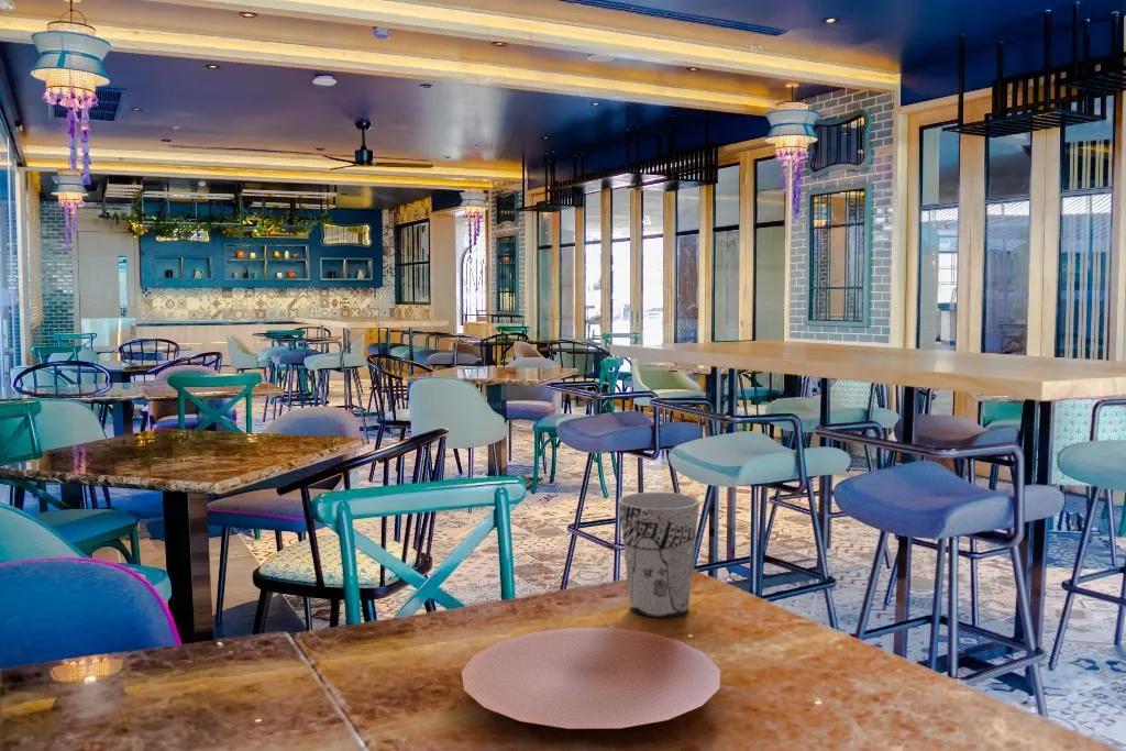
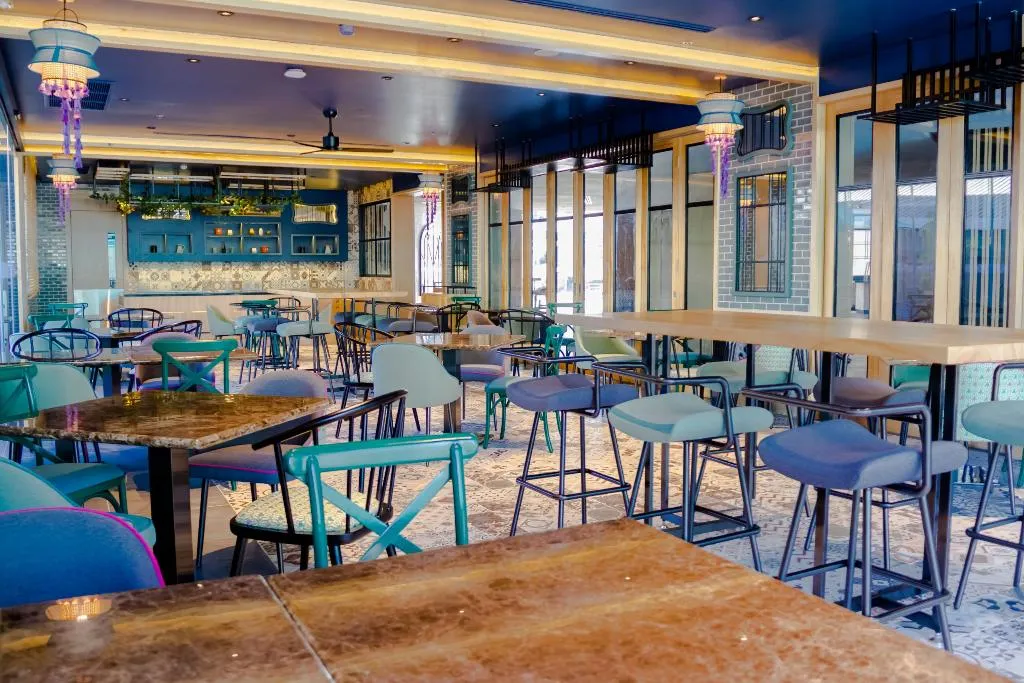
- cup (659, 554)
- plate (590, 681)
